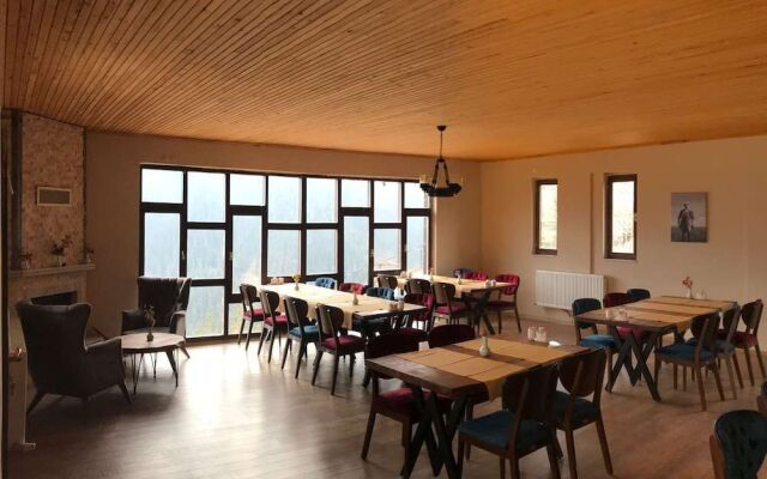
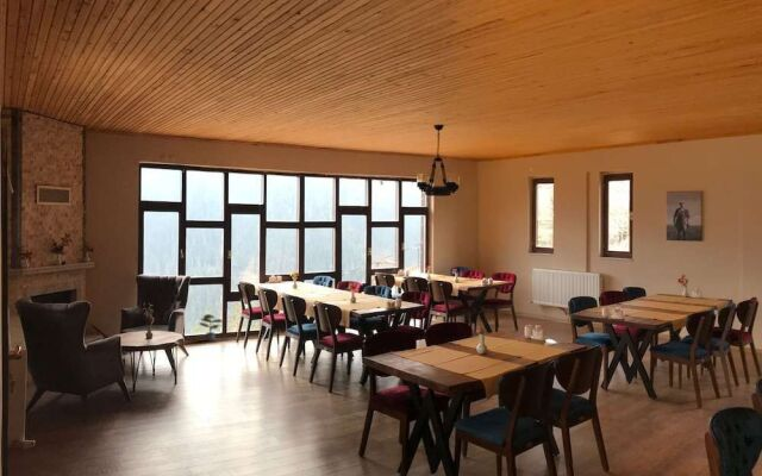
+ potted plant (211, 327)
